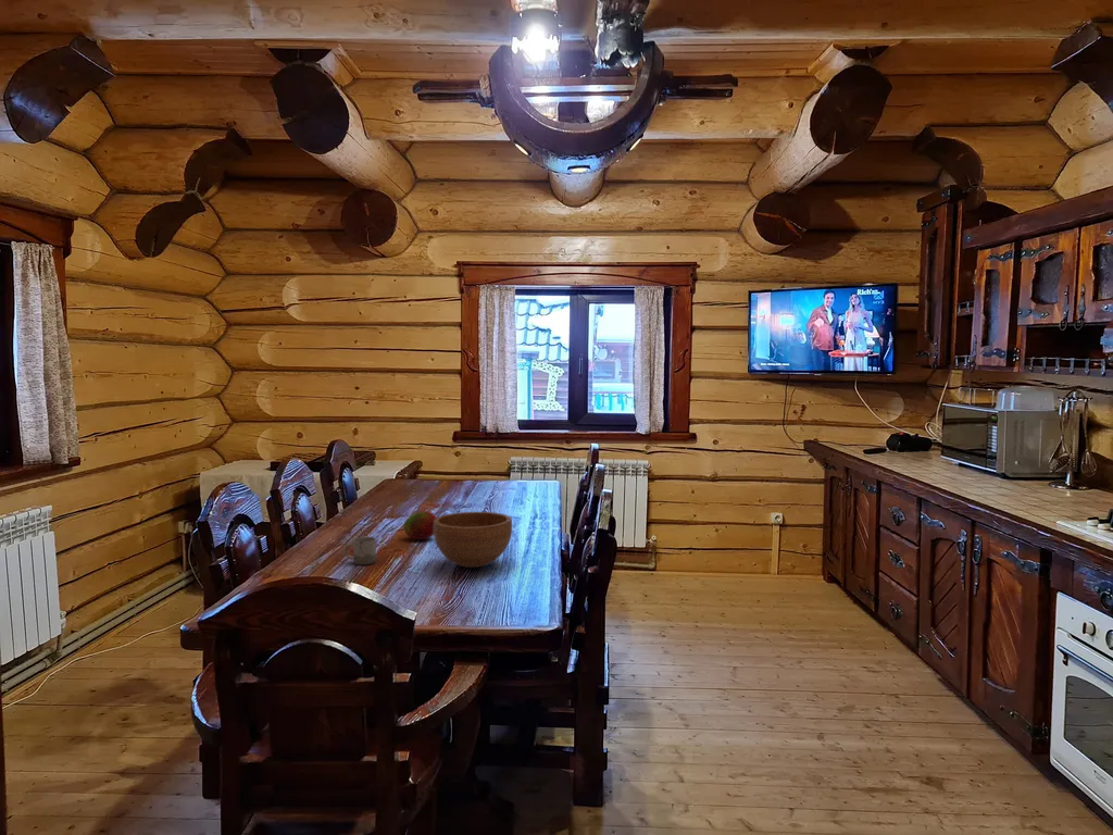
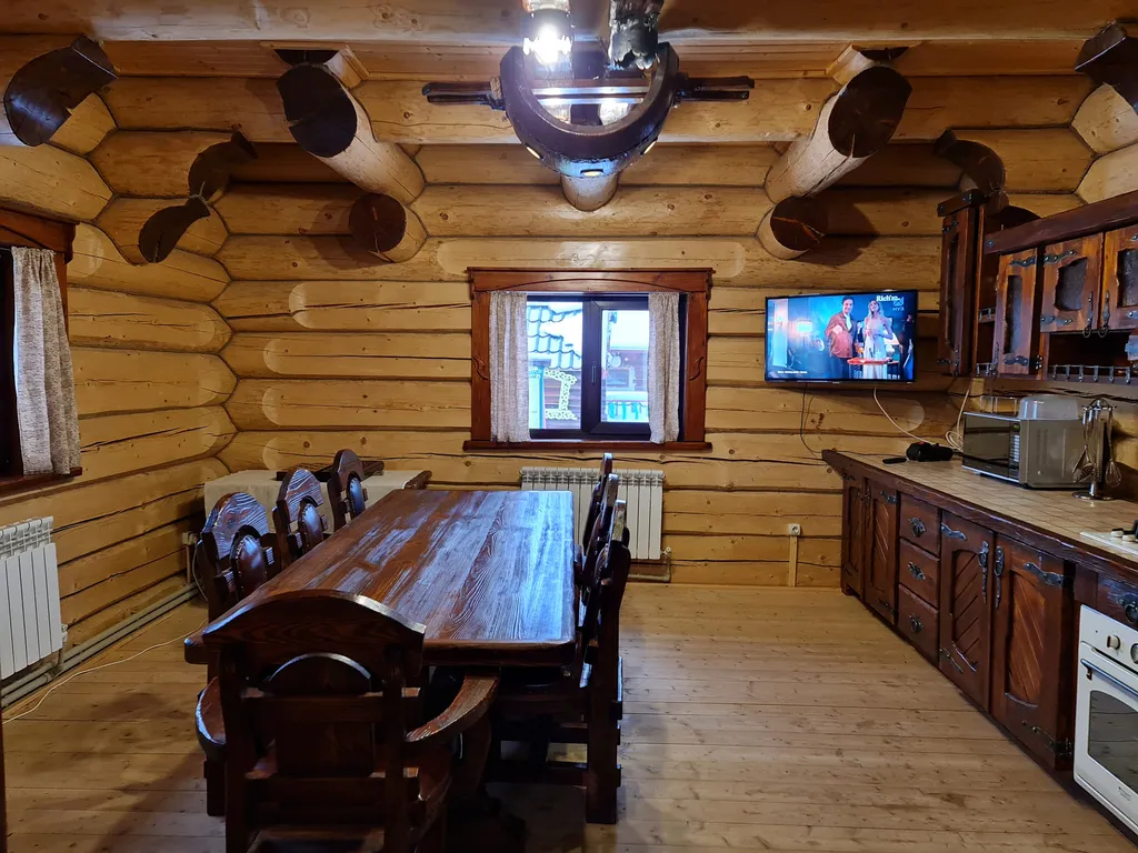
- cup (360, 550)
- bowl (473, 543)
- fruit (421, 525)
